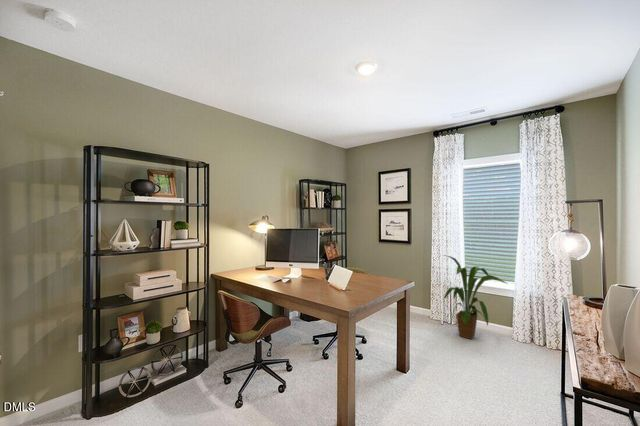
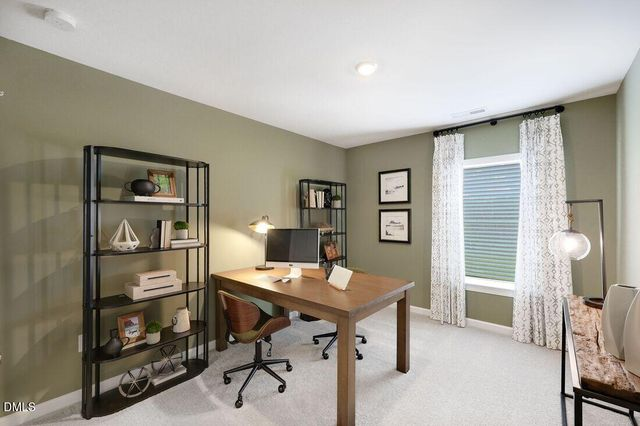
- house plant (473, 297)
